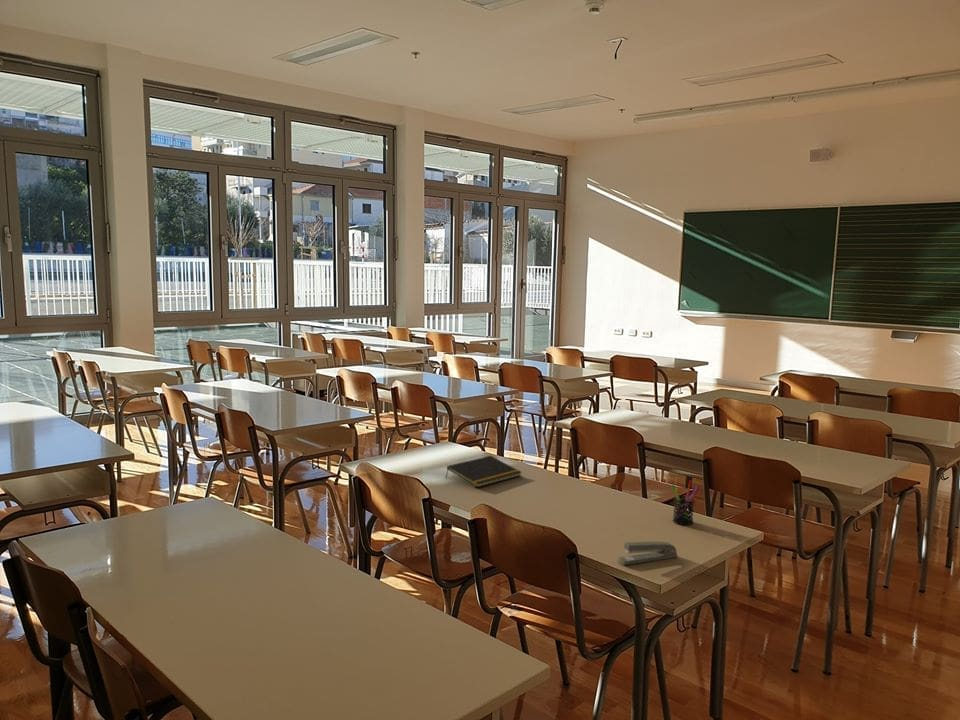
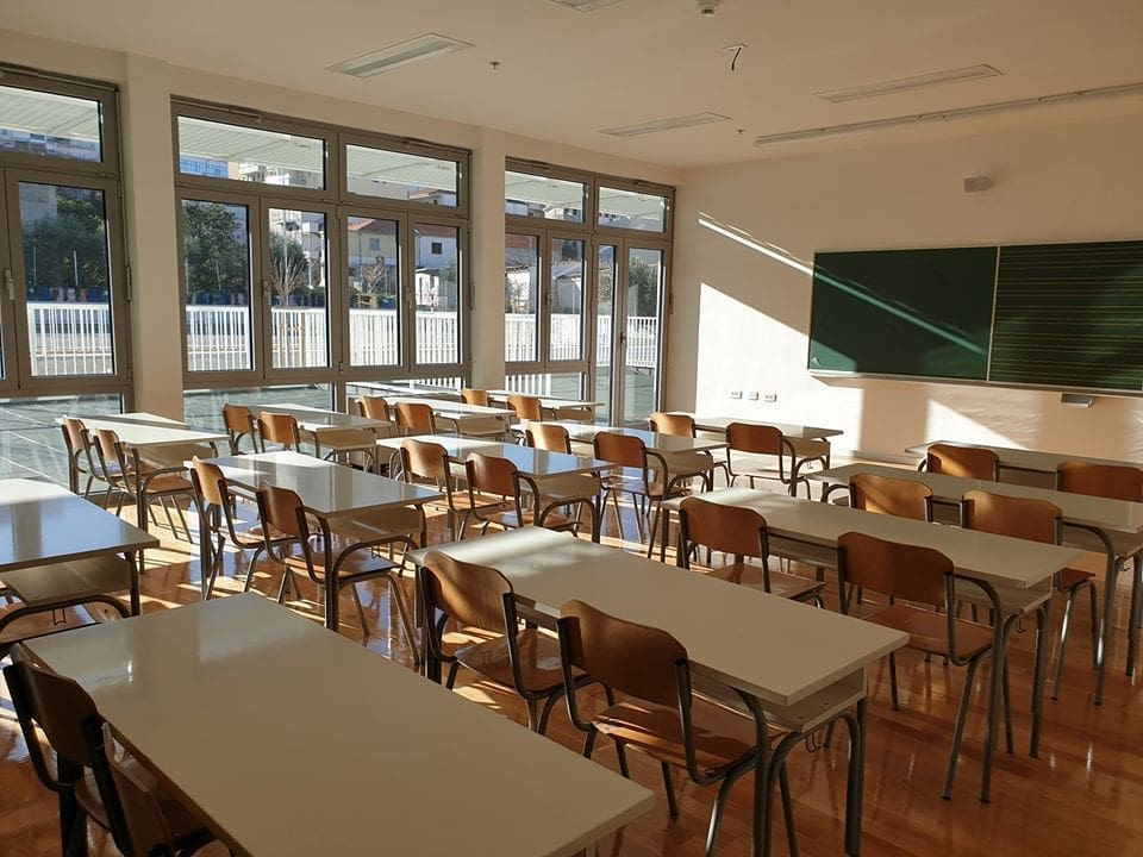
- notepad (484, 470)
- pen holder (682, 501)
- stapler (647, 550)
